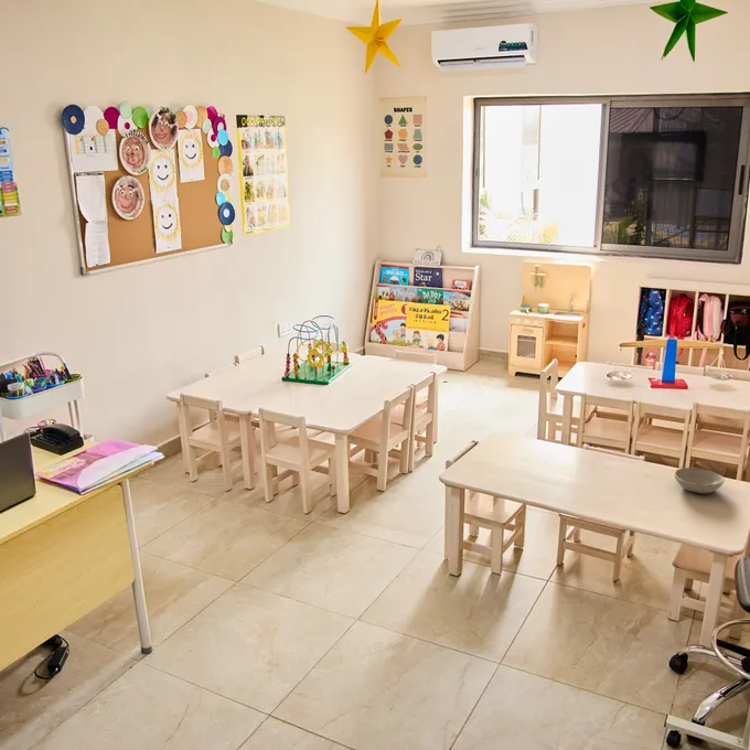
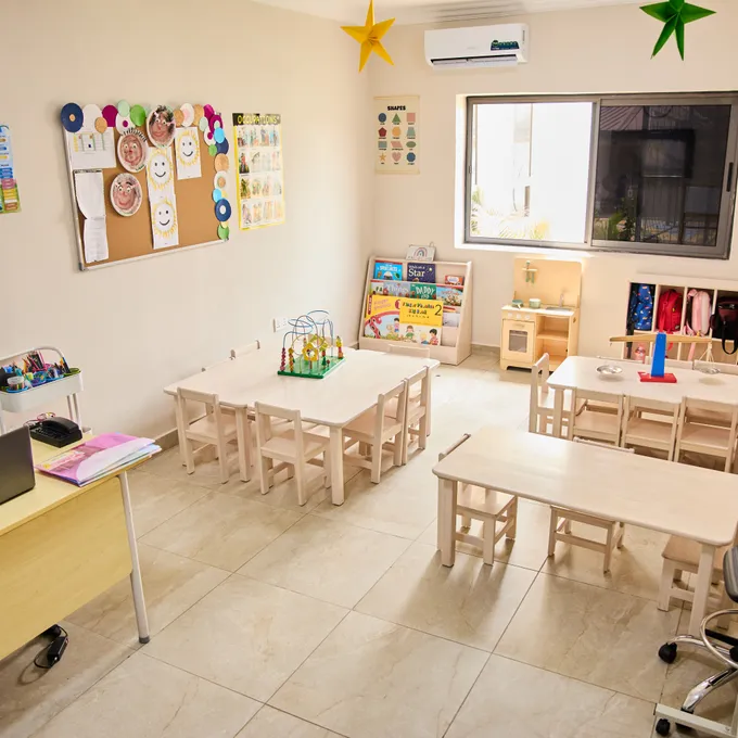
- bowl (698, 482)
